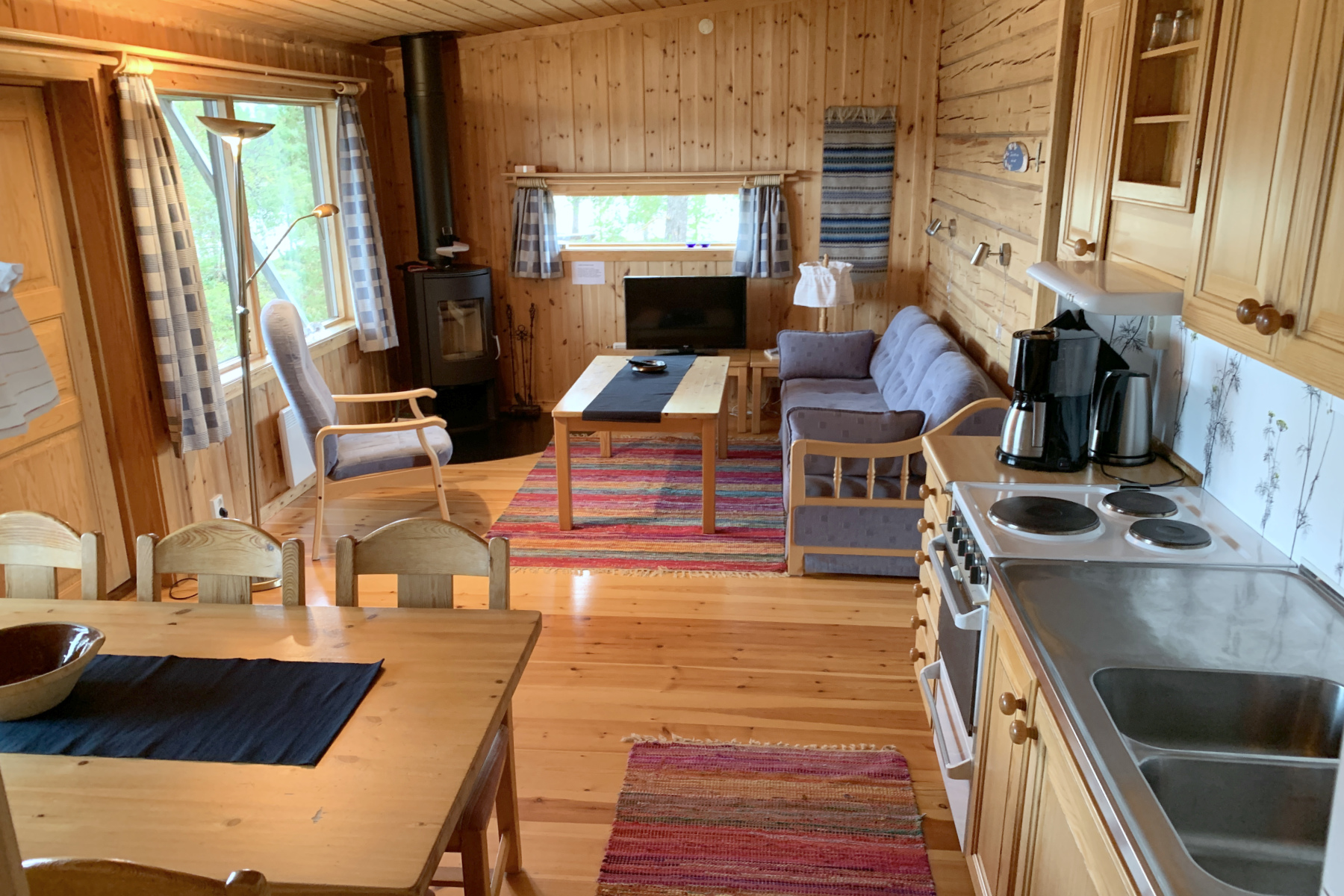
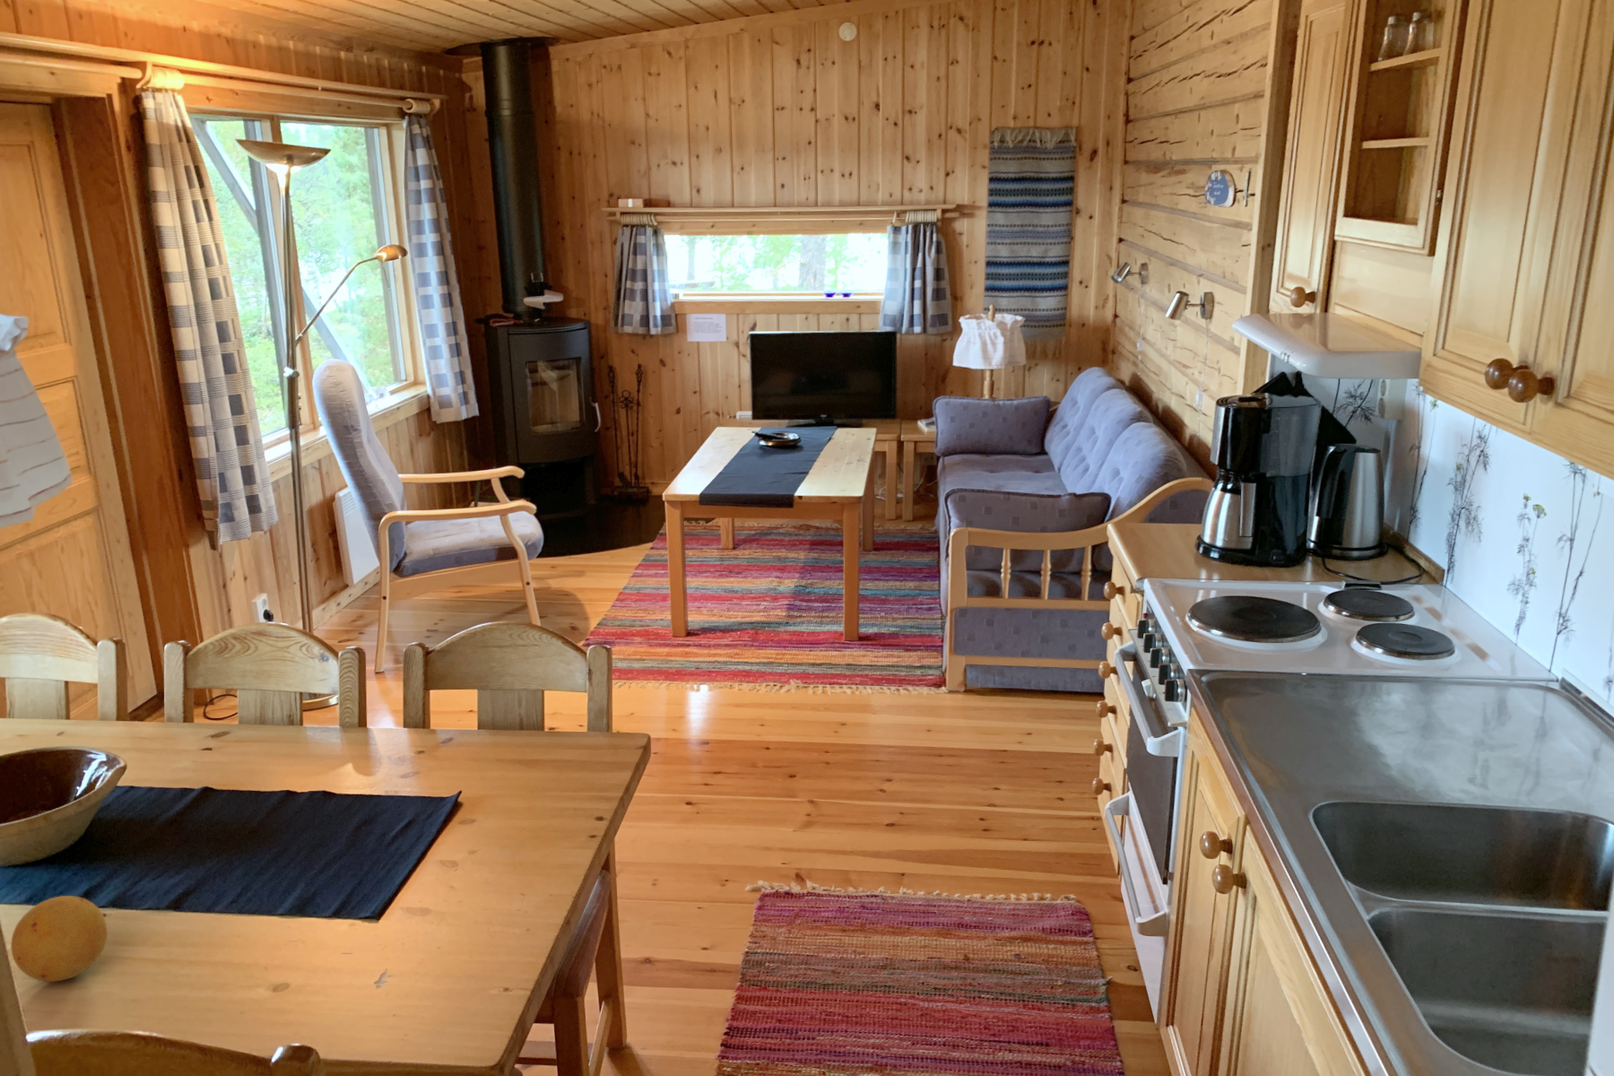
+ fruit (60, 938)
